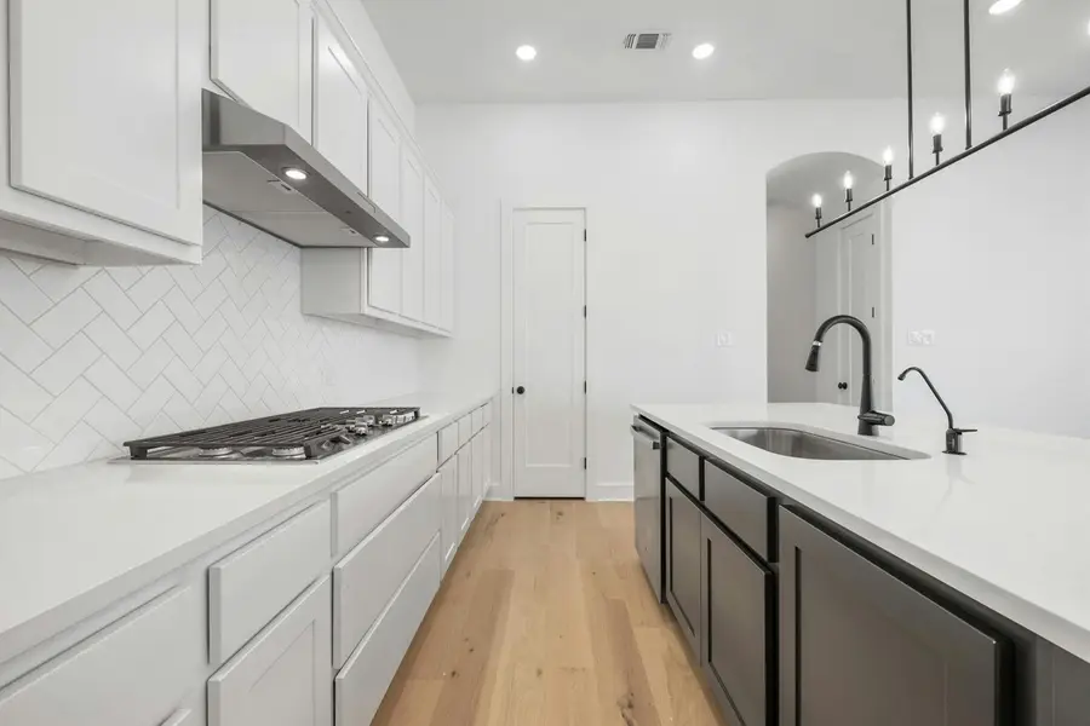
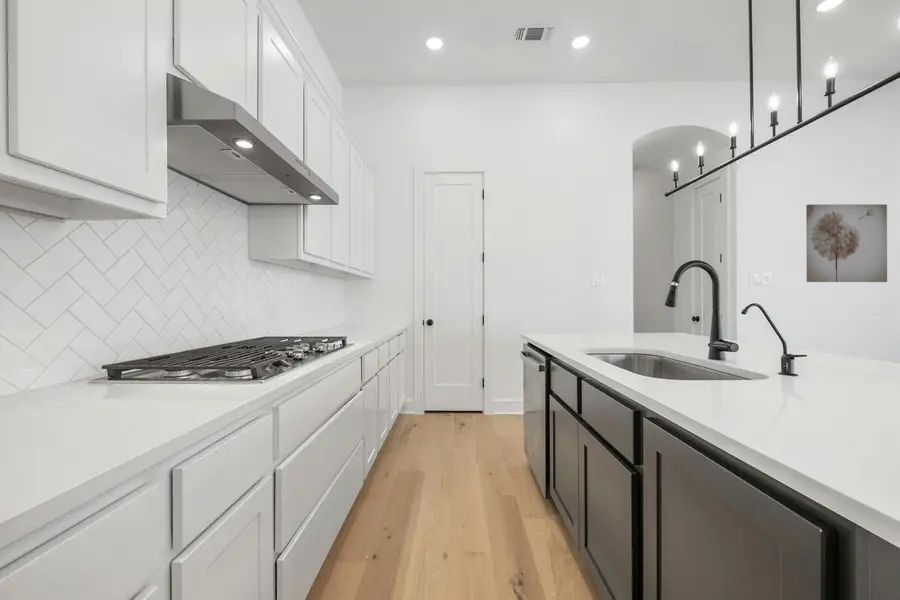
+ wall art (846, 243)
